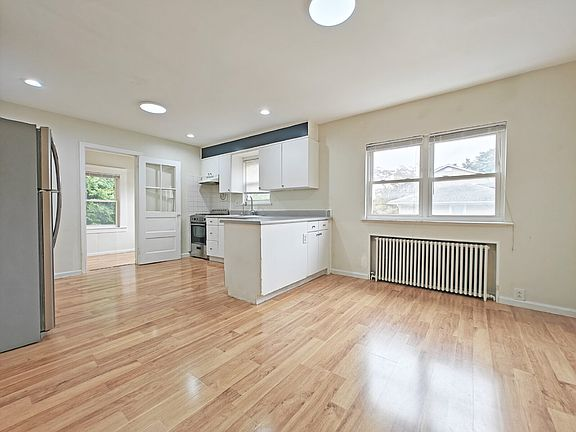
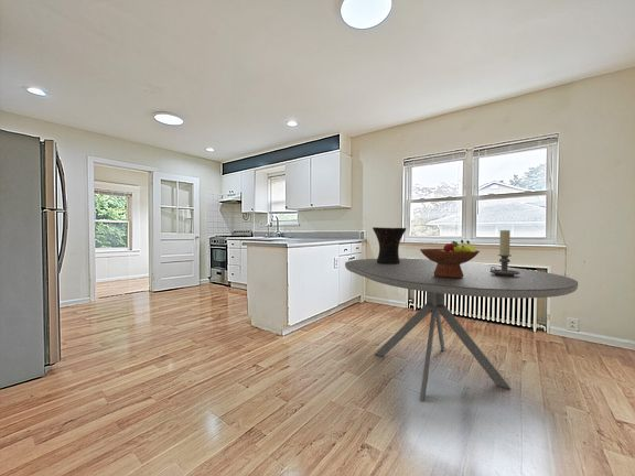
+ candle holder (503, 251)
+ fruit bowl (448, 258)
+ dining table (435, 318)
+ vase (388, 245)
